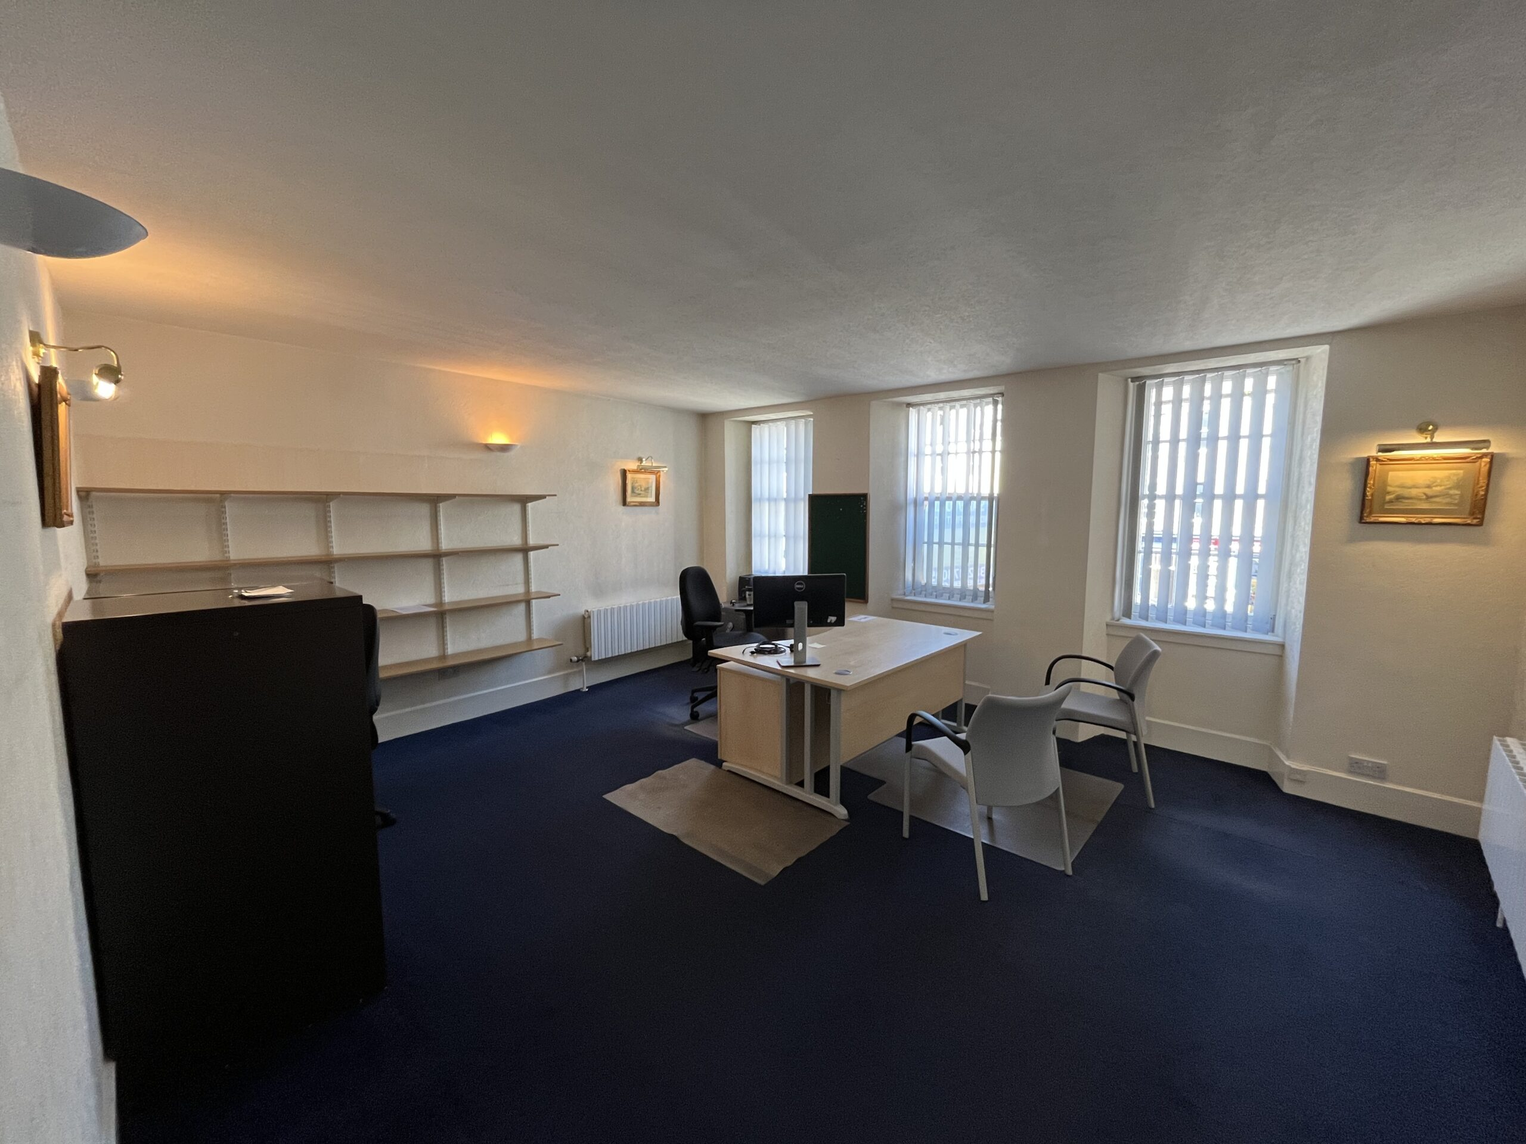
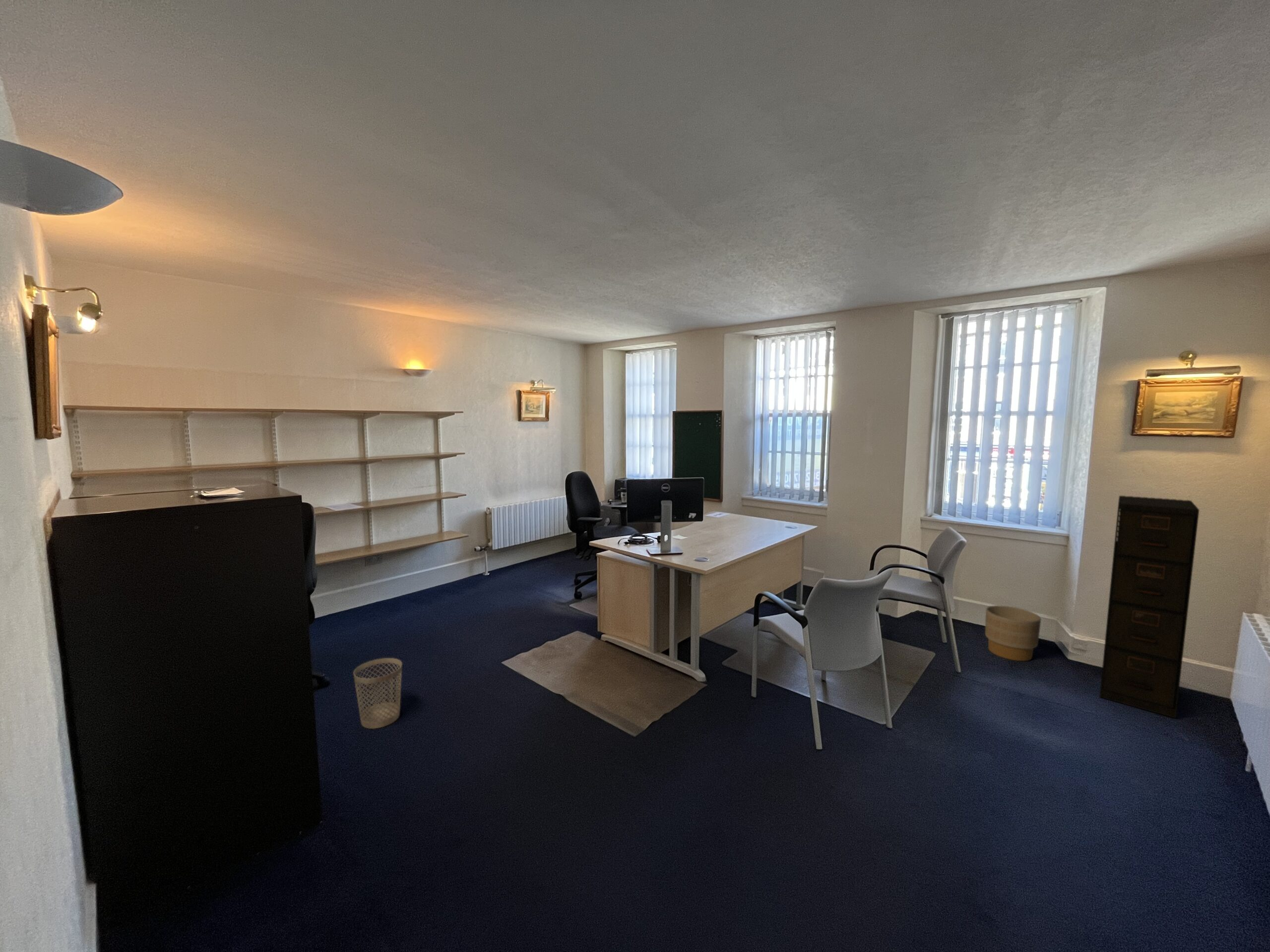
+ planter (1011, 633)
+ filing cabinet (1145, 599)
+ wastebasket (379, 694)
